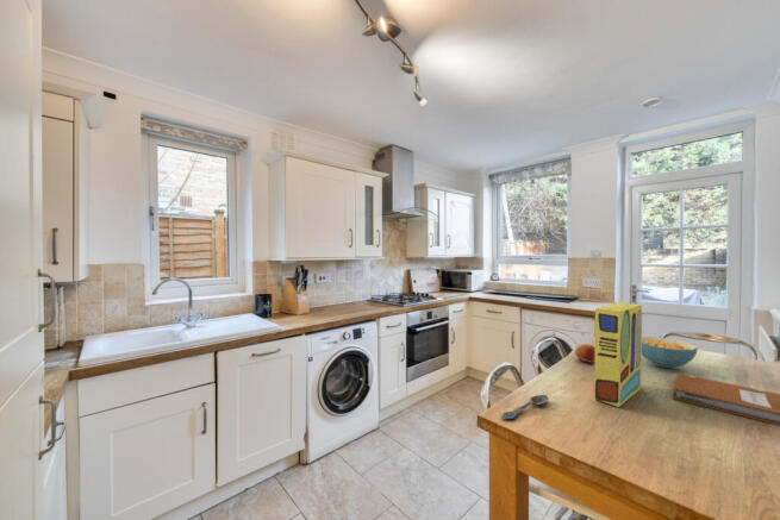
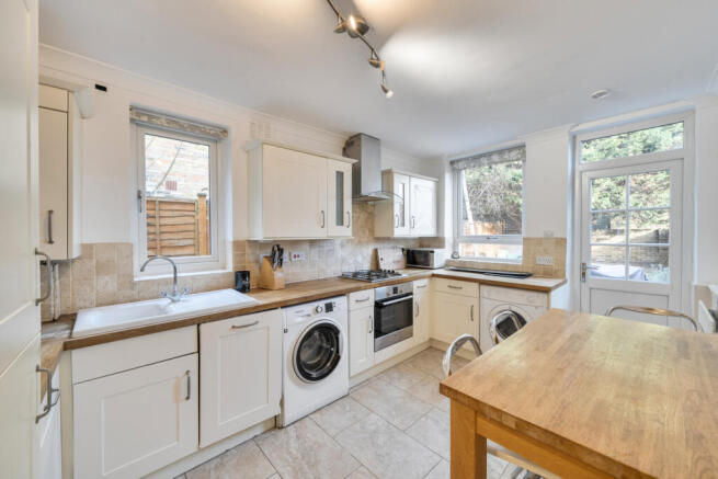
- cereal box (618, 350)
- cereal bowl (663, 353)
- fruit (586, 352)
- spoon (525, 406)
- notebook (728, 396)
